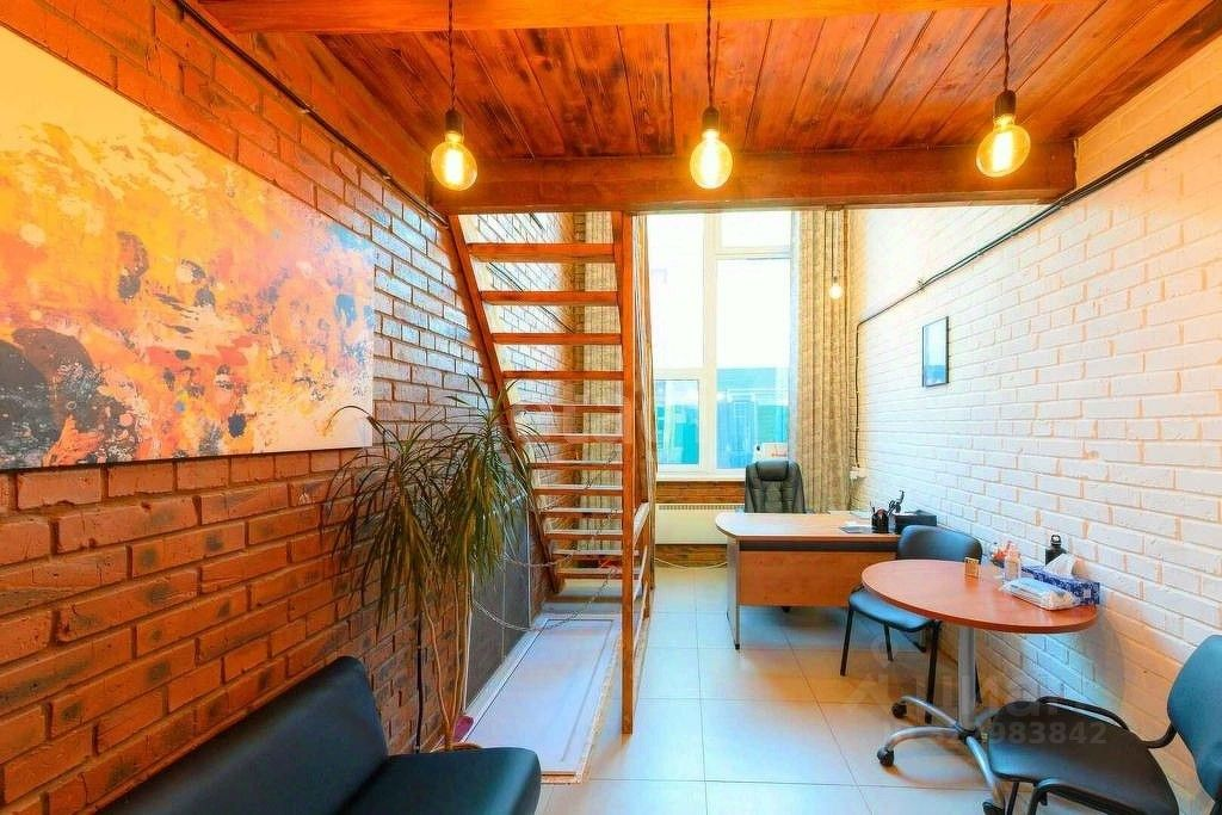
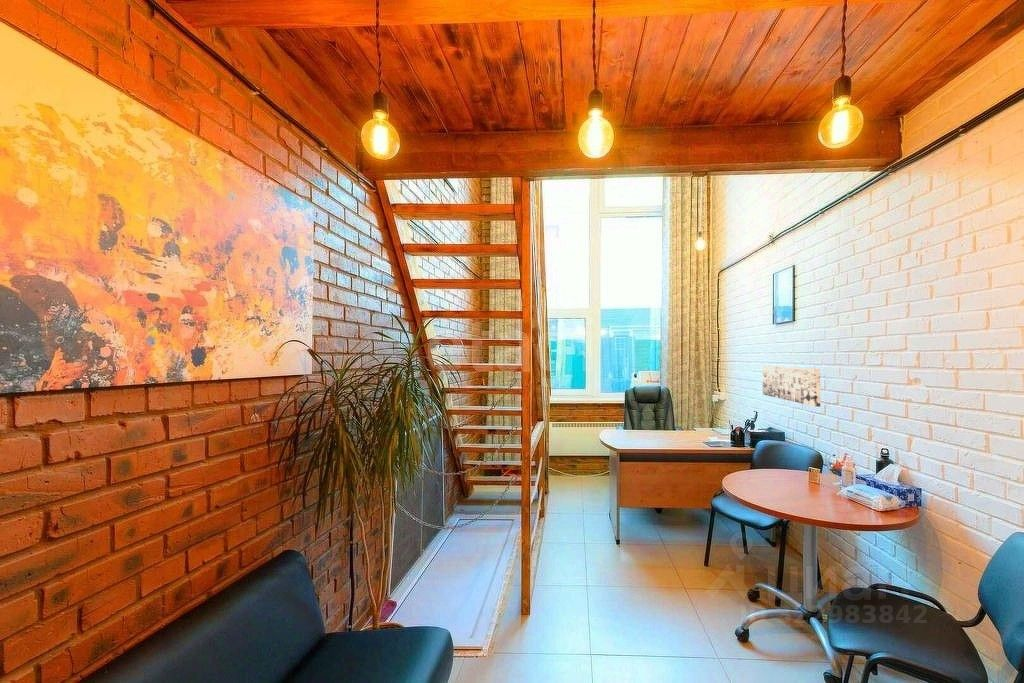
+ wall art (787, 383)
